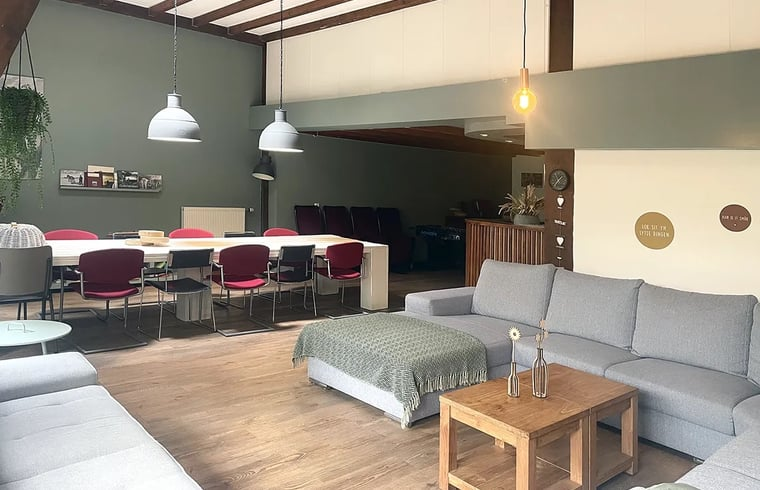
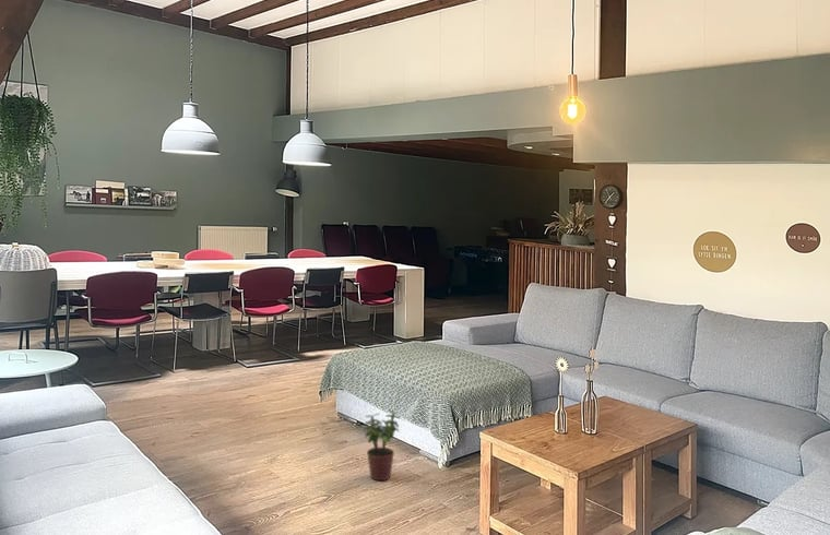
+ potted plant (382, 445)
